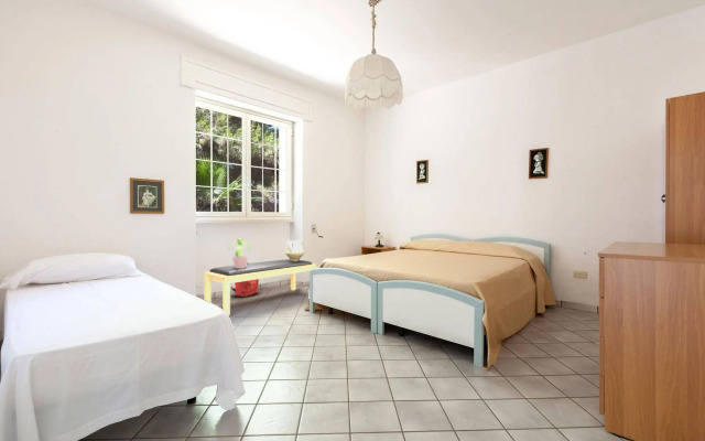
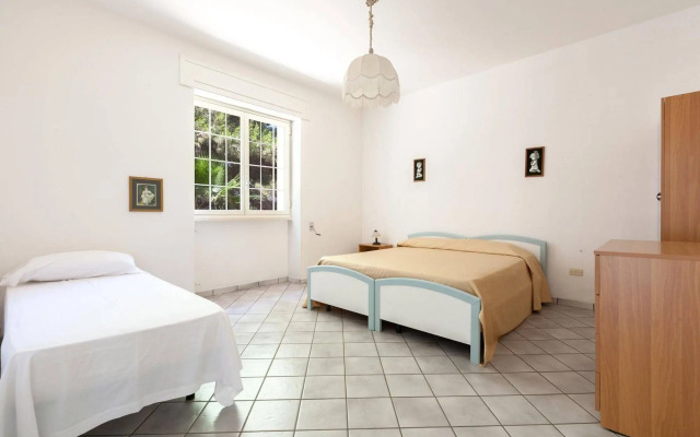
- bench (264, 277)
- backpack (247, 280)
- potted plant (239, 252)
- ceramic pot (294, 250)
